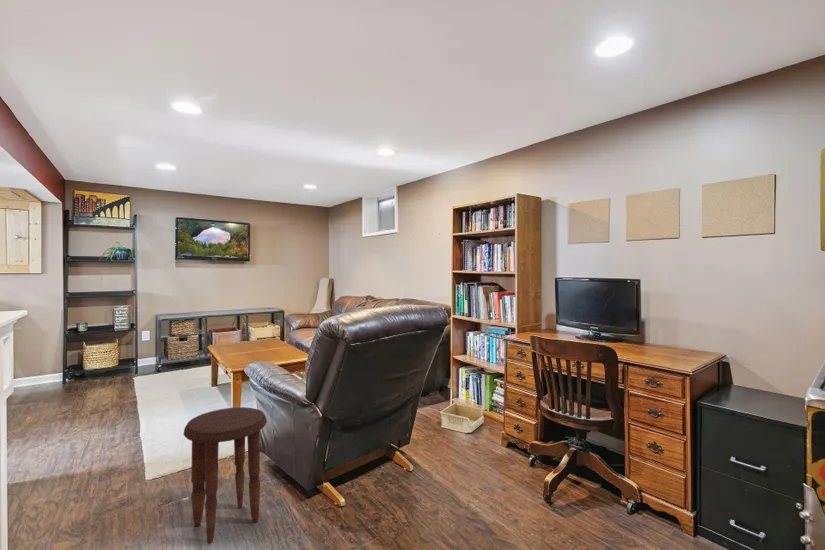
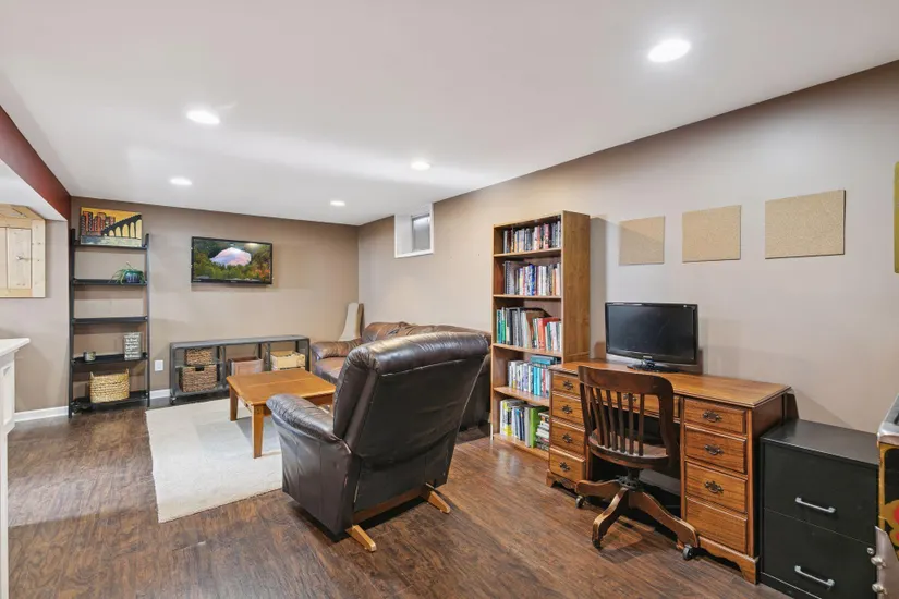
- side table (217, 470)
- storage bin (462, 417)
